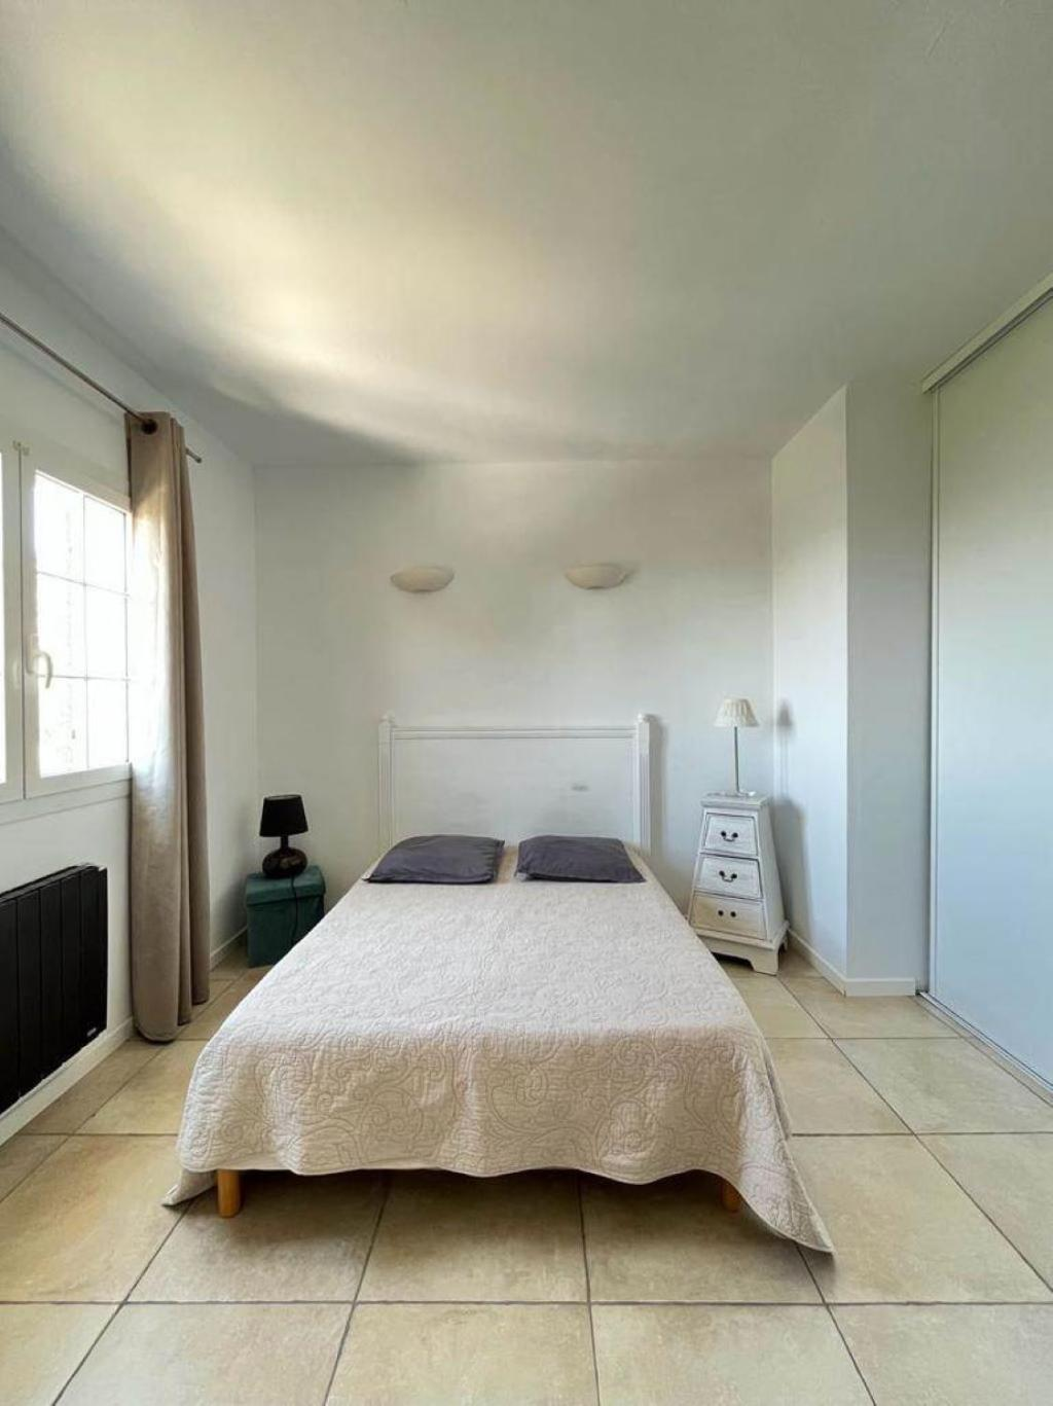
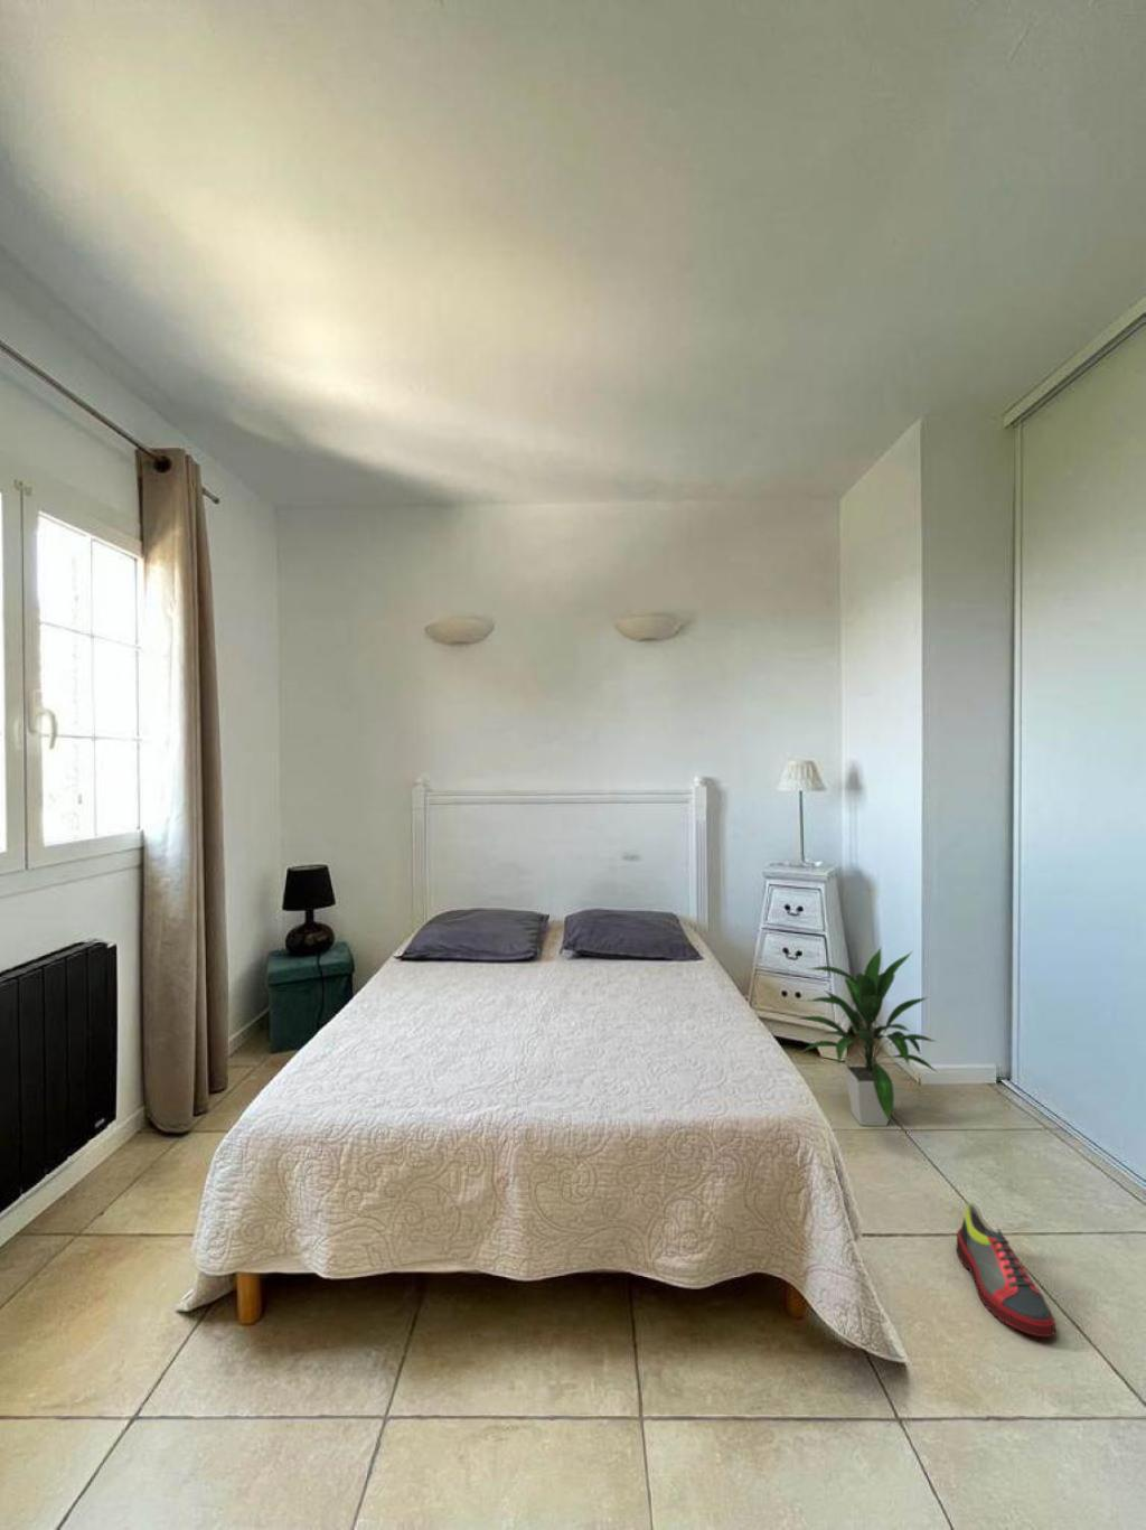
+ shoe (997, 1263)
+ indoor plant (868, 1035)
